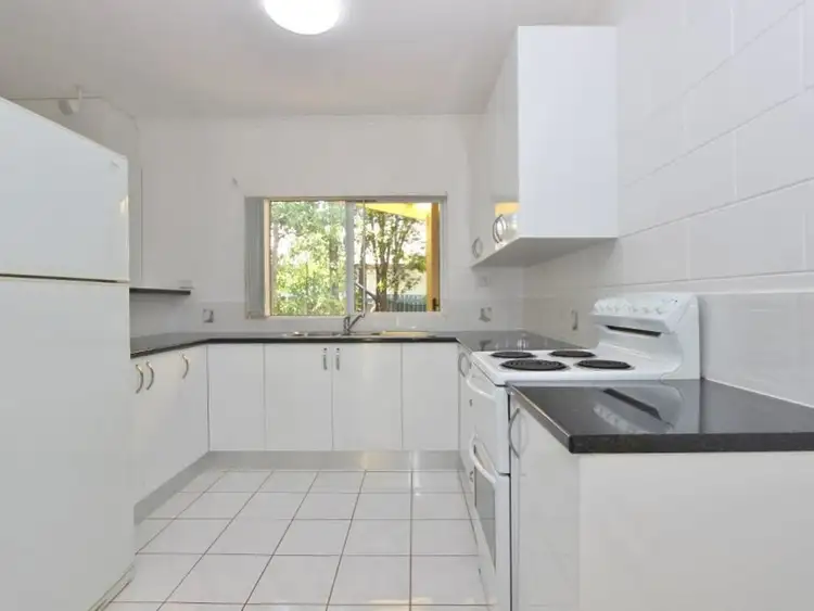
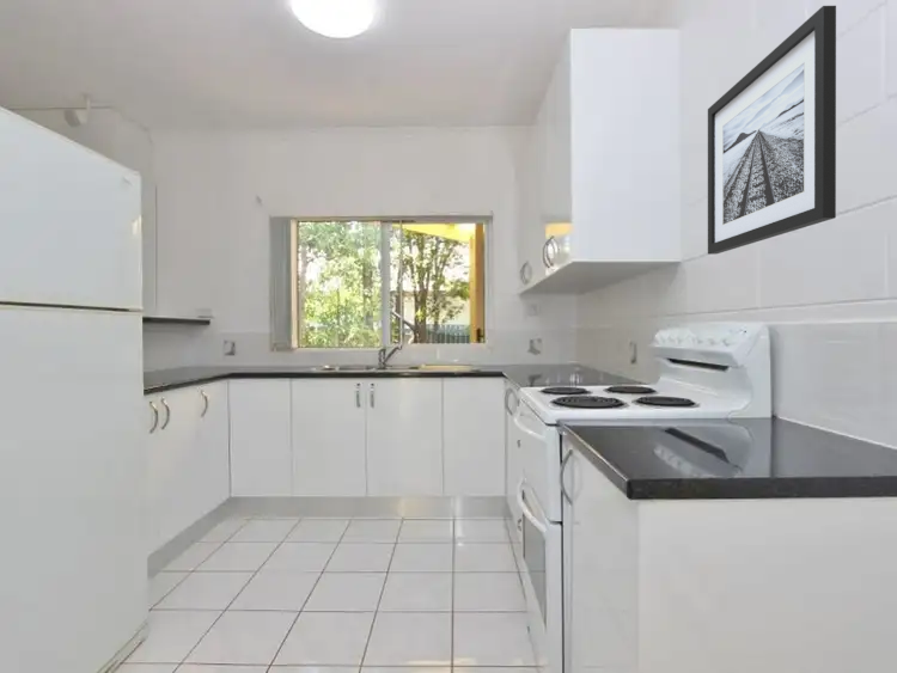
+ wall art (759, 153)
